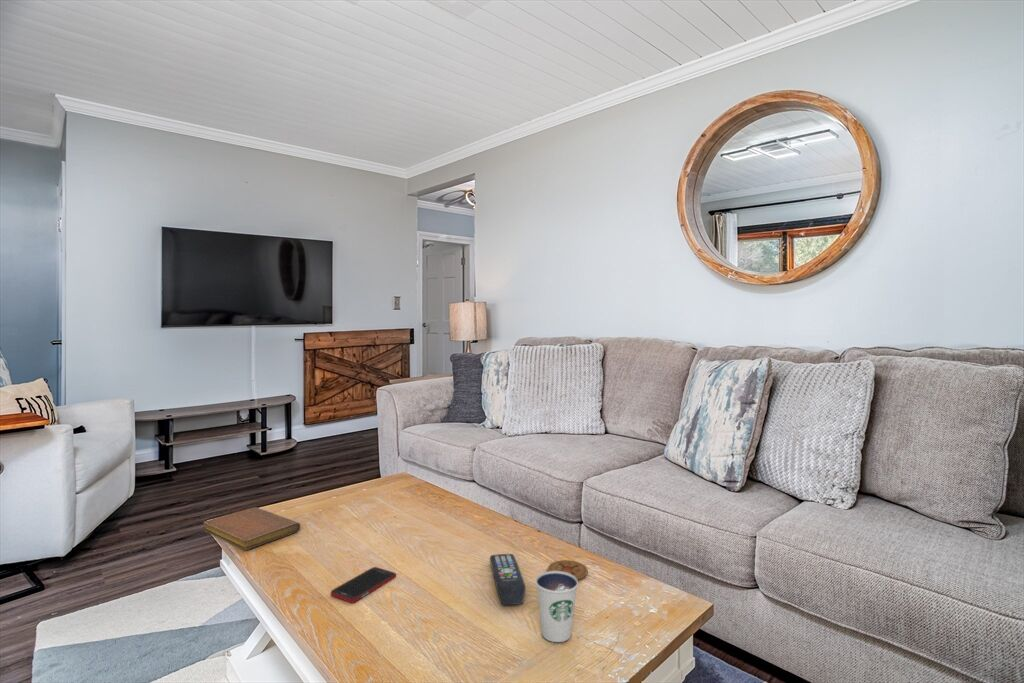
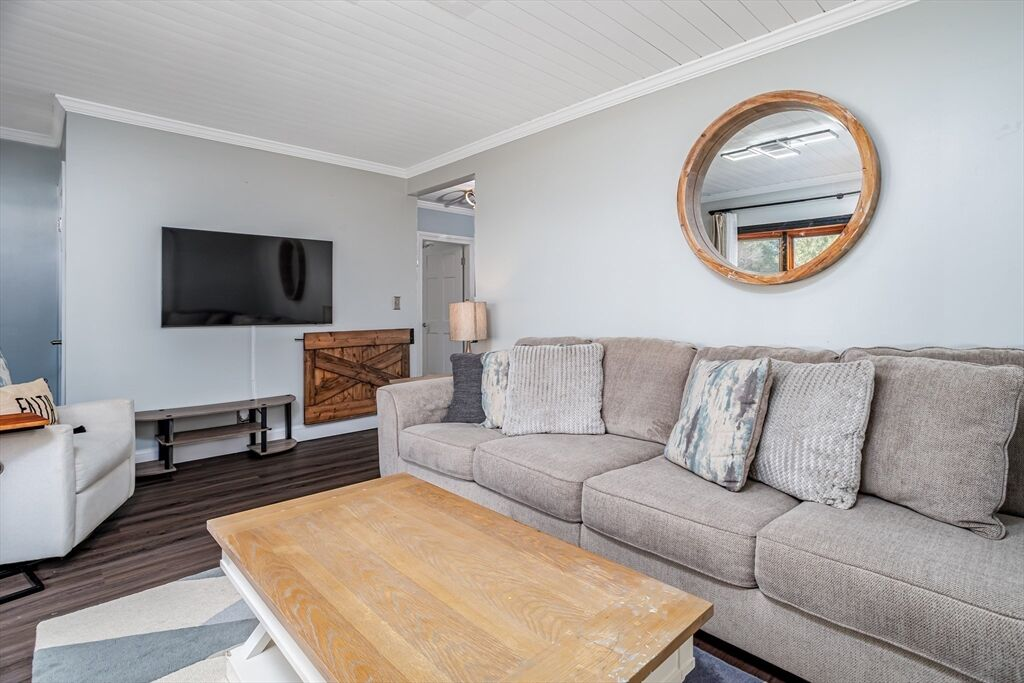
- notebook (251, 526)
- dixie cup (556, 607)
- coaster (567, 570)
- remote control (506, 574)
- cell phone (364, 584)
